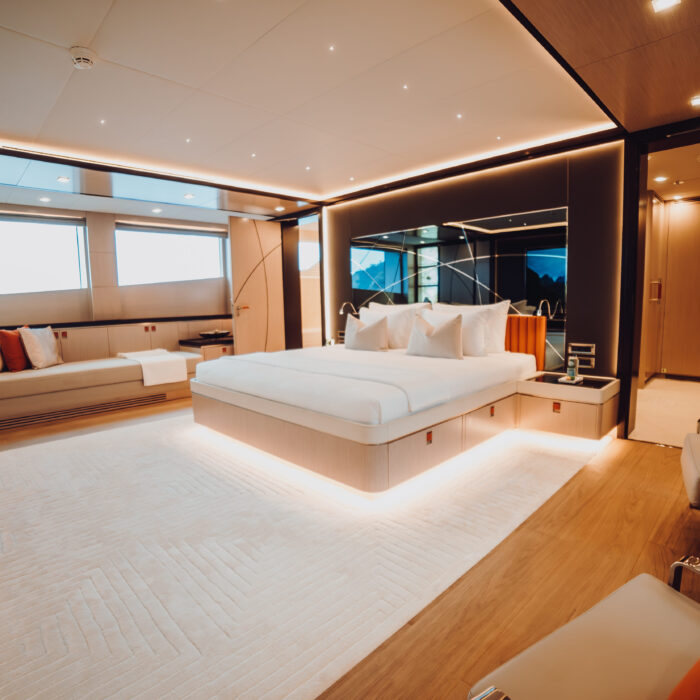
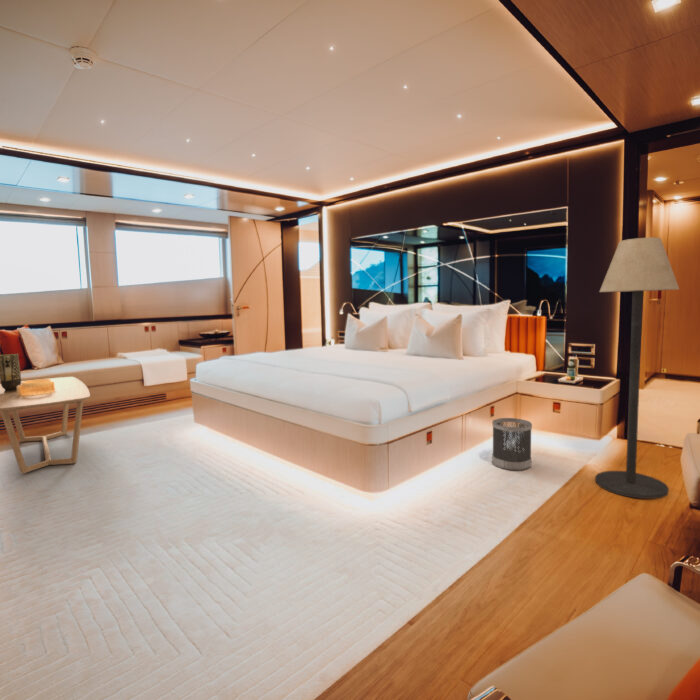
+ vase (10, 372)
+ wastebasket (511, 442)
+ architectural model (36, 386)
+ coffee table (40, 406)
+ floor lamp (634, 366)
